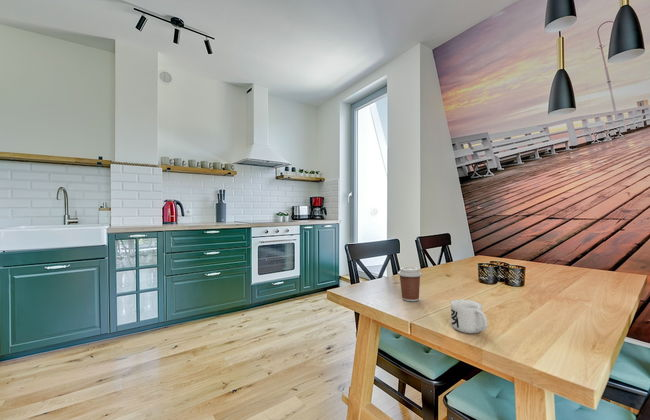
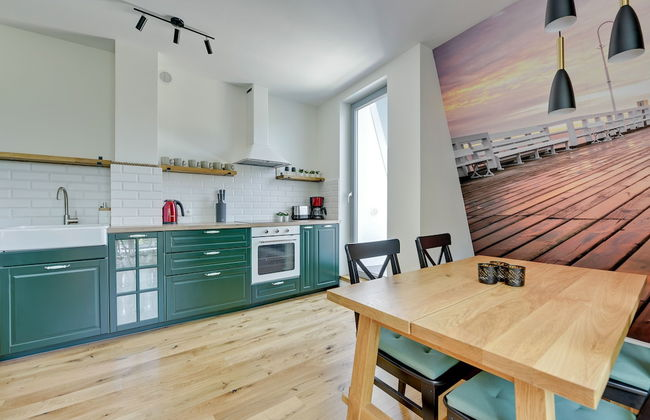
- mug (470, 318)
- coffee cup (409, 283)
